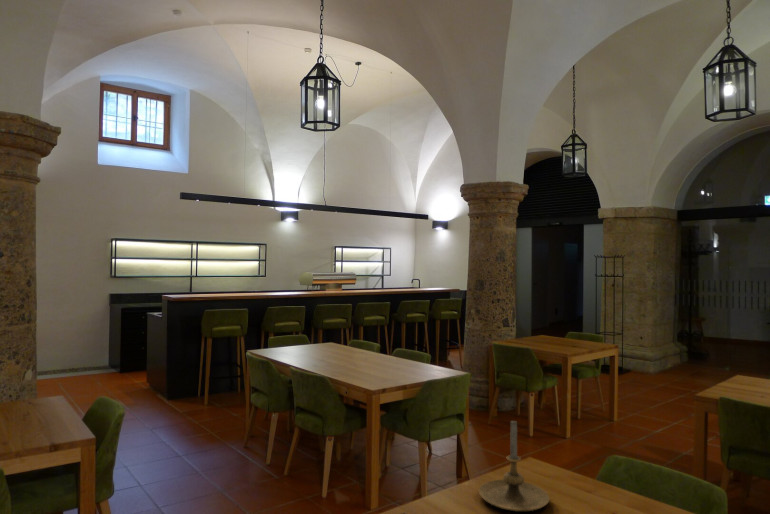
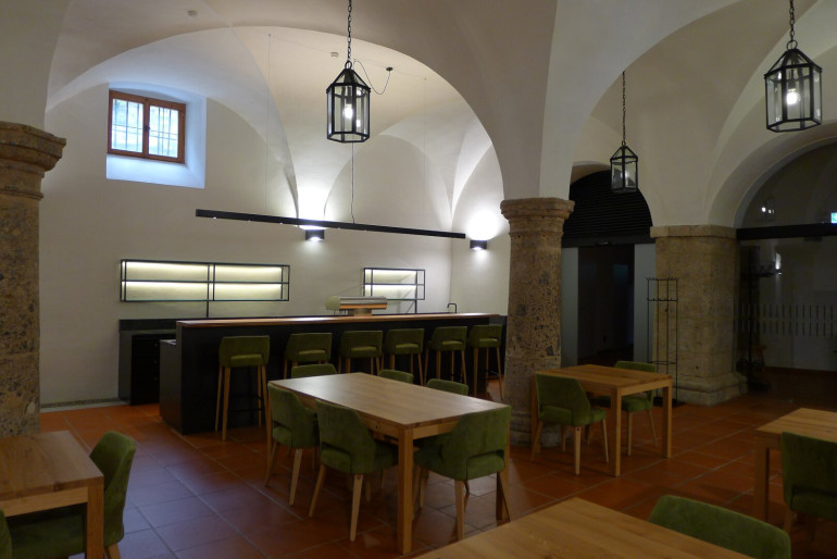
- candle holder (513, 459)
